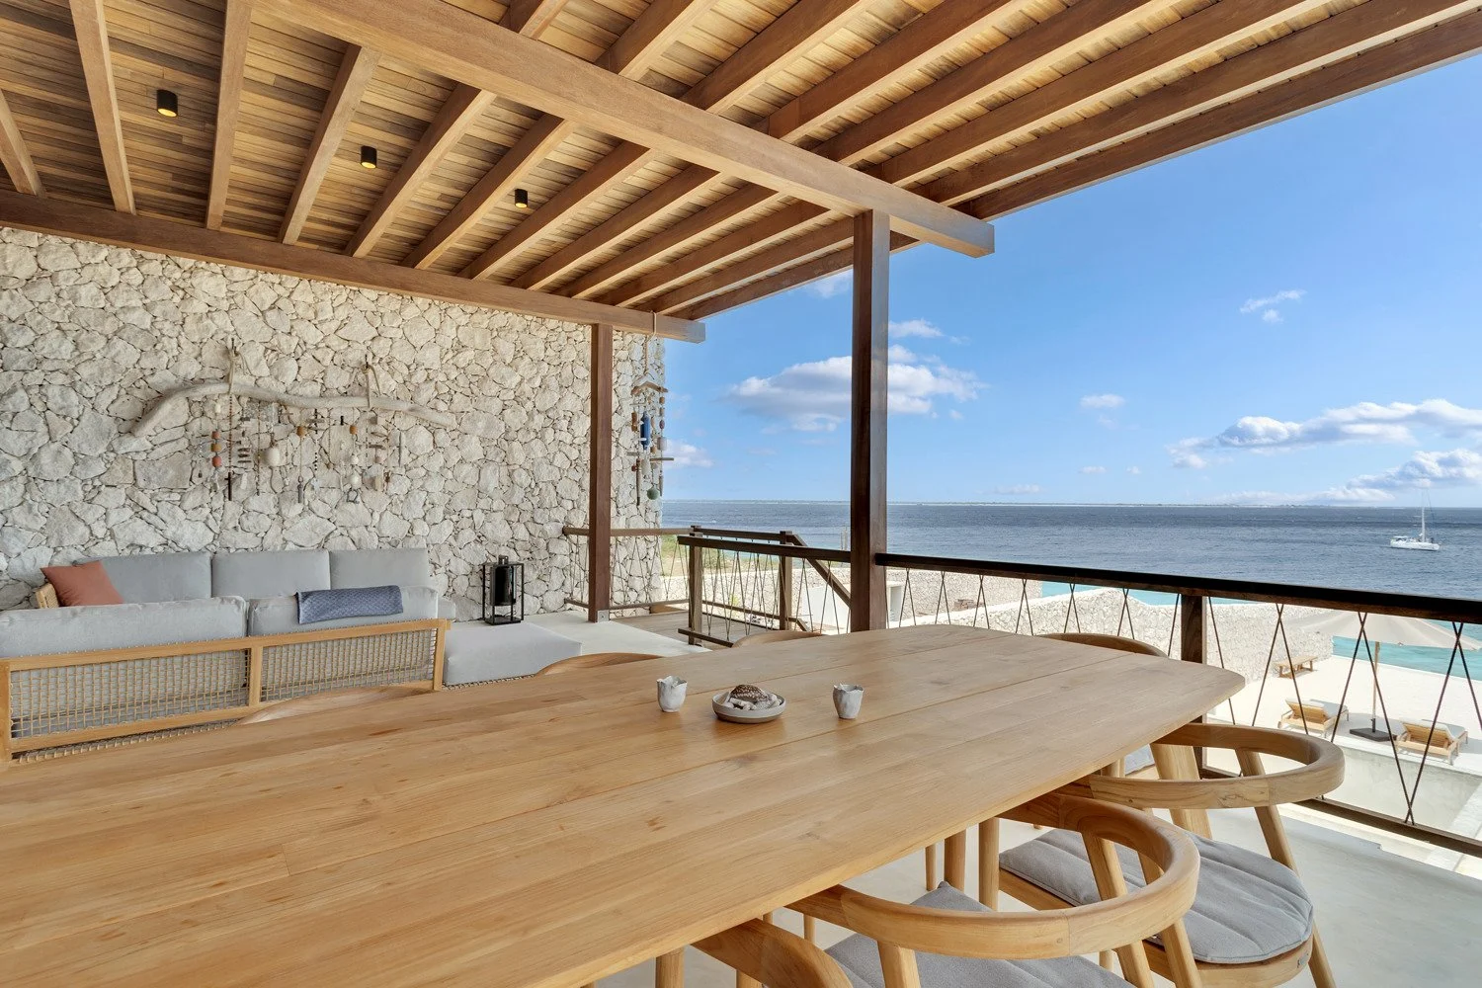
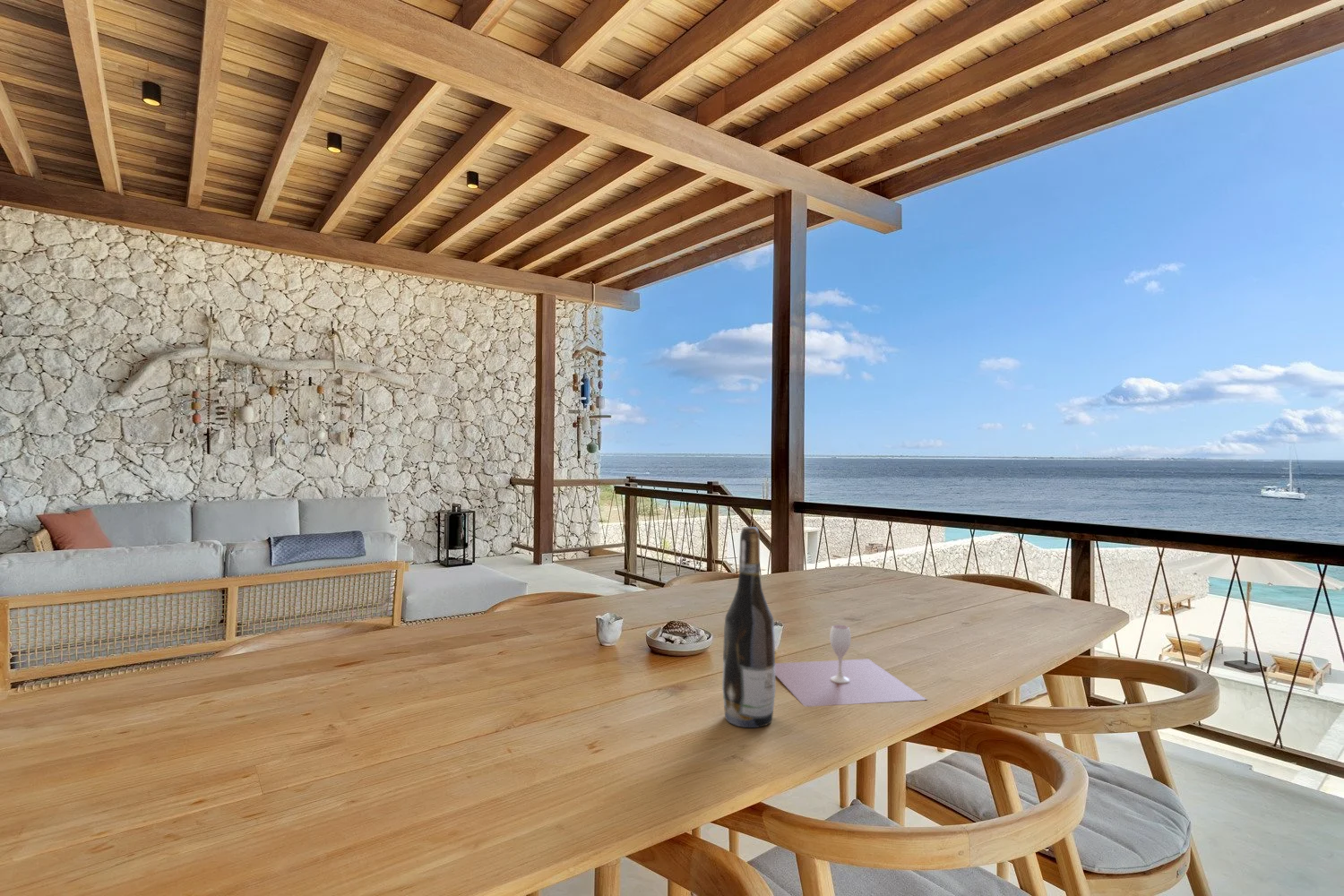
+ wine bottle (749, 623)
+ wine glass (840, 653)
